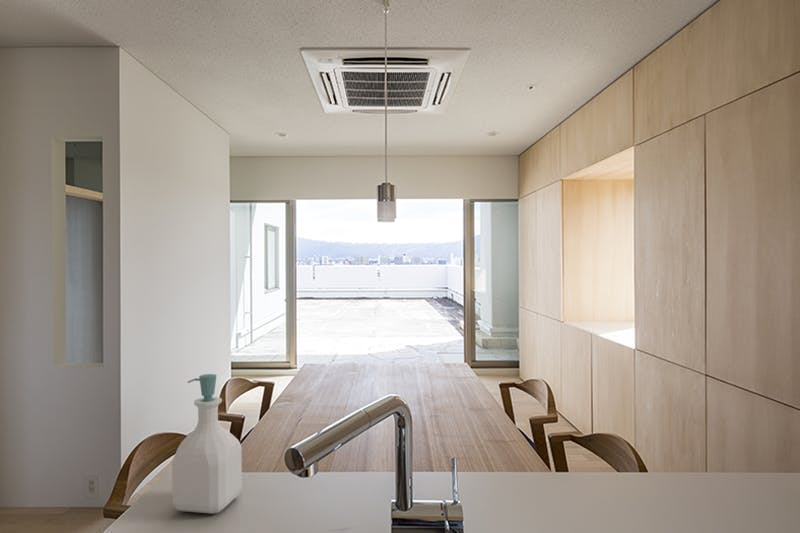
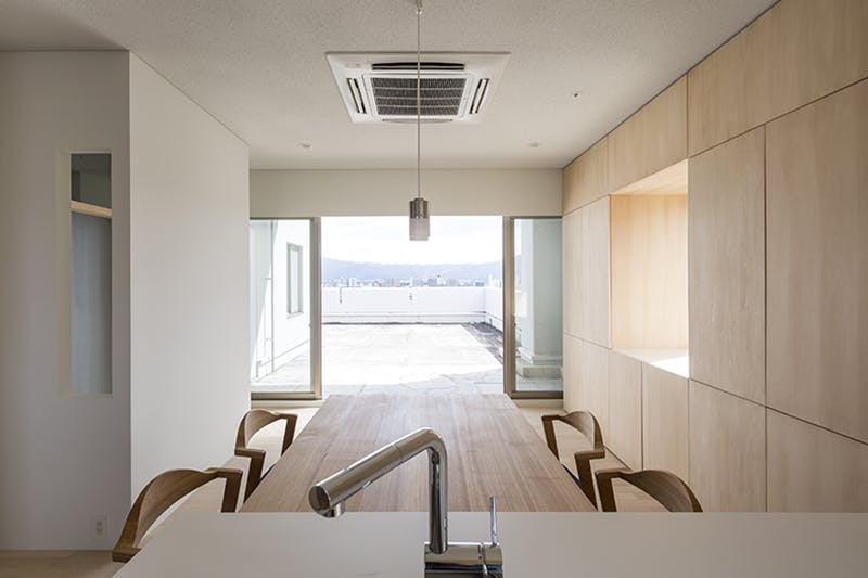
- soap bottle (208, 439)
